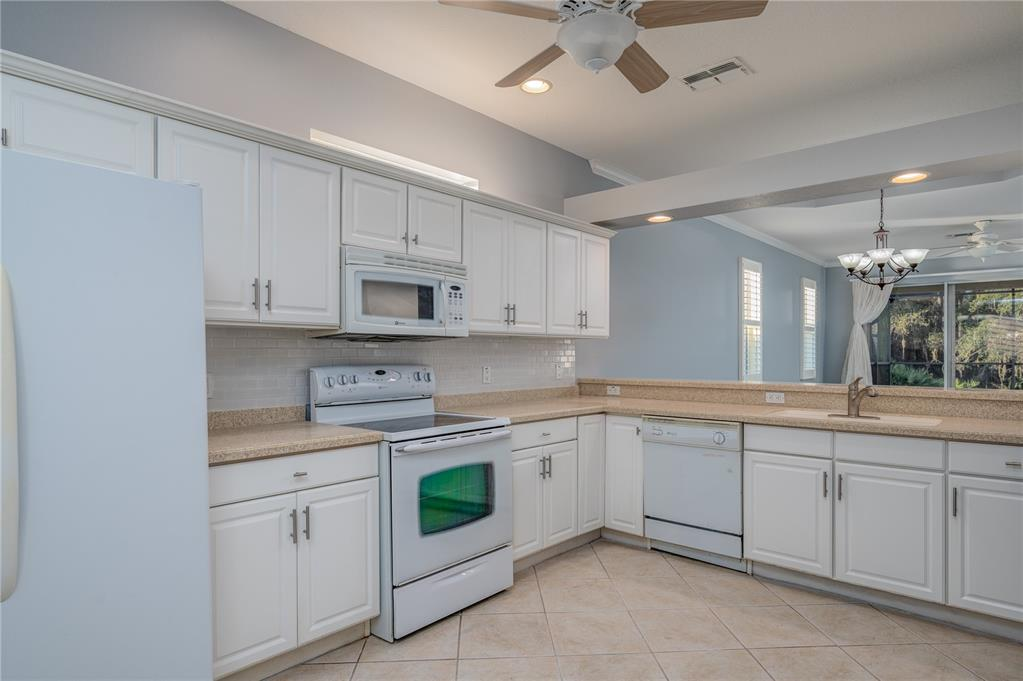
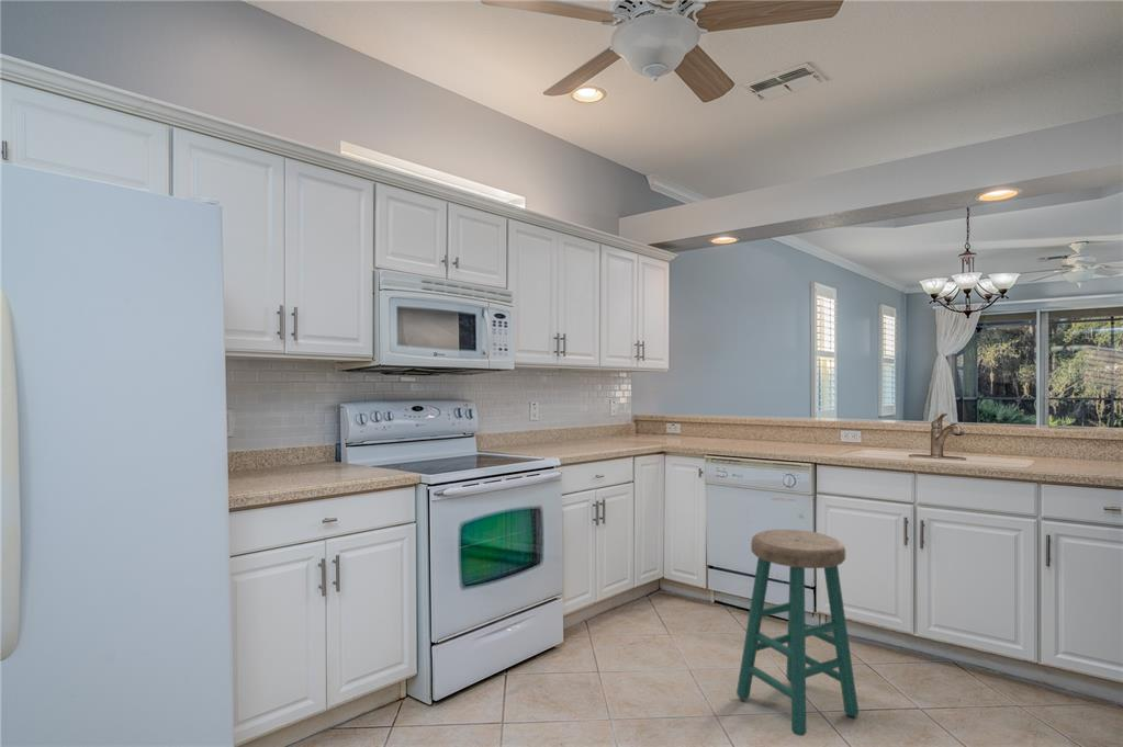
+ stool (796, 623)
